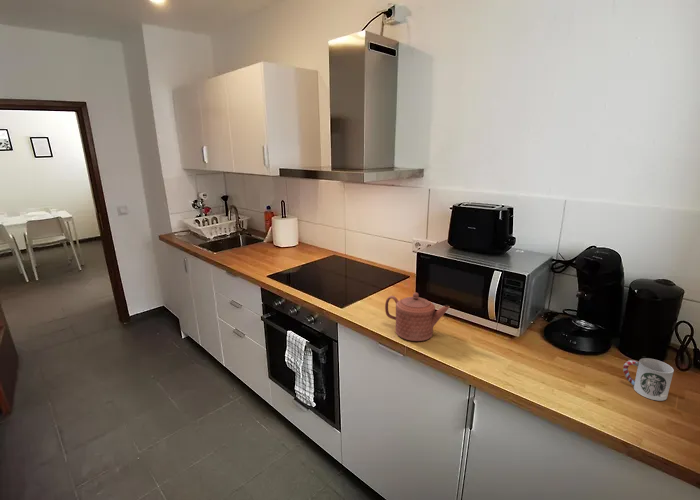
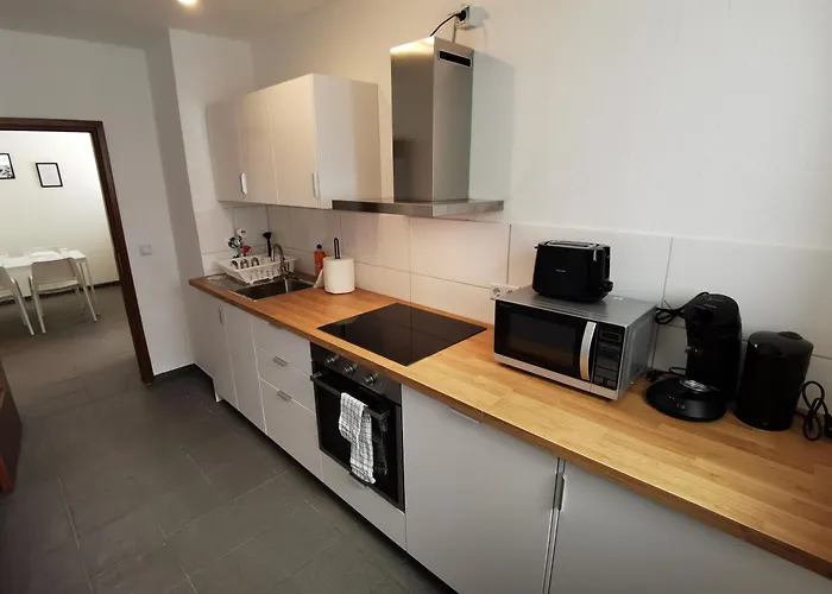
- teapot (415, 313)
- cup (645, 376)
